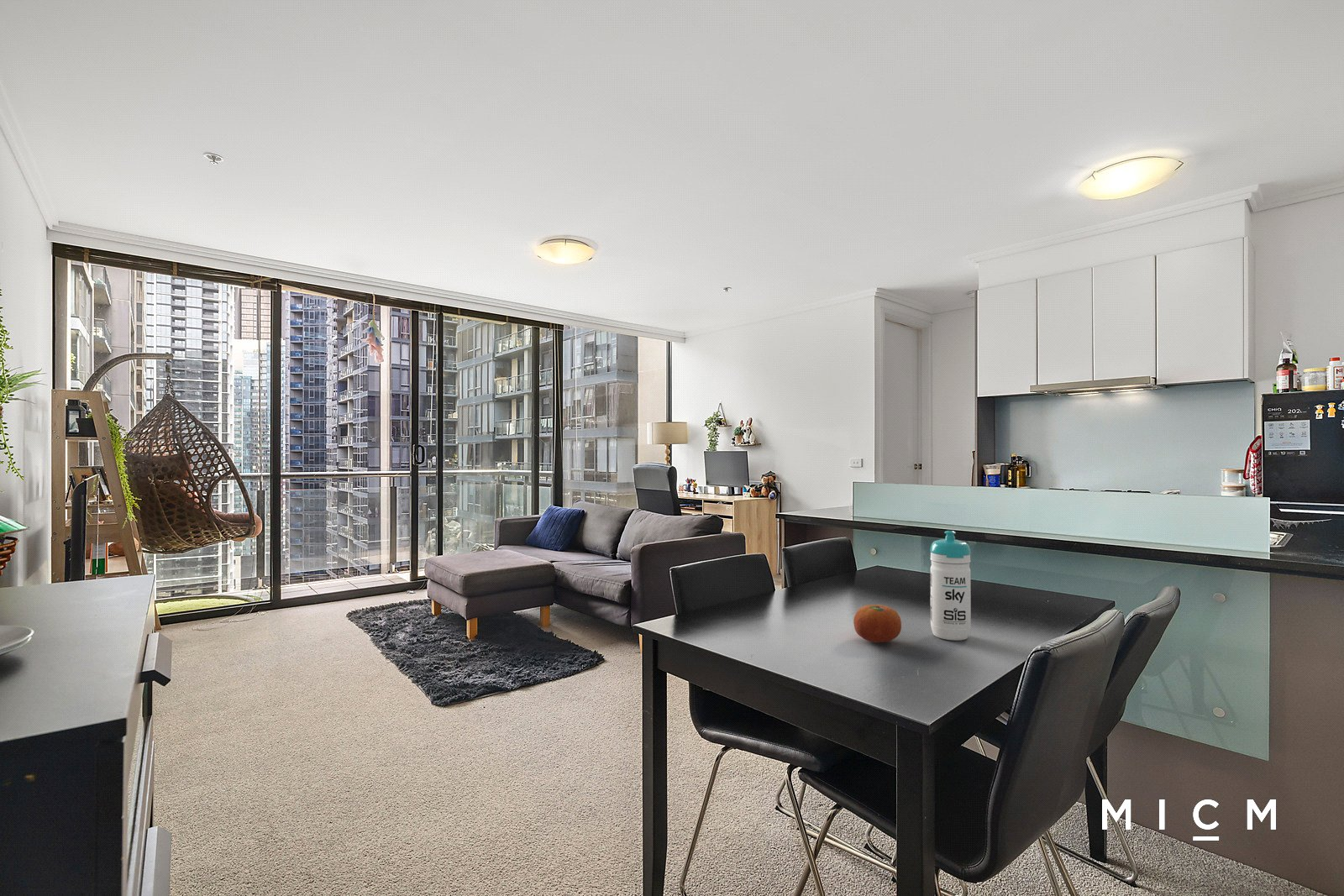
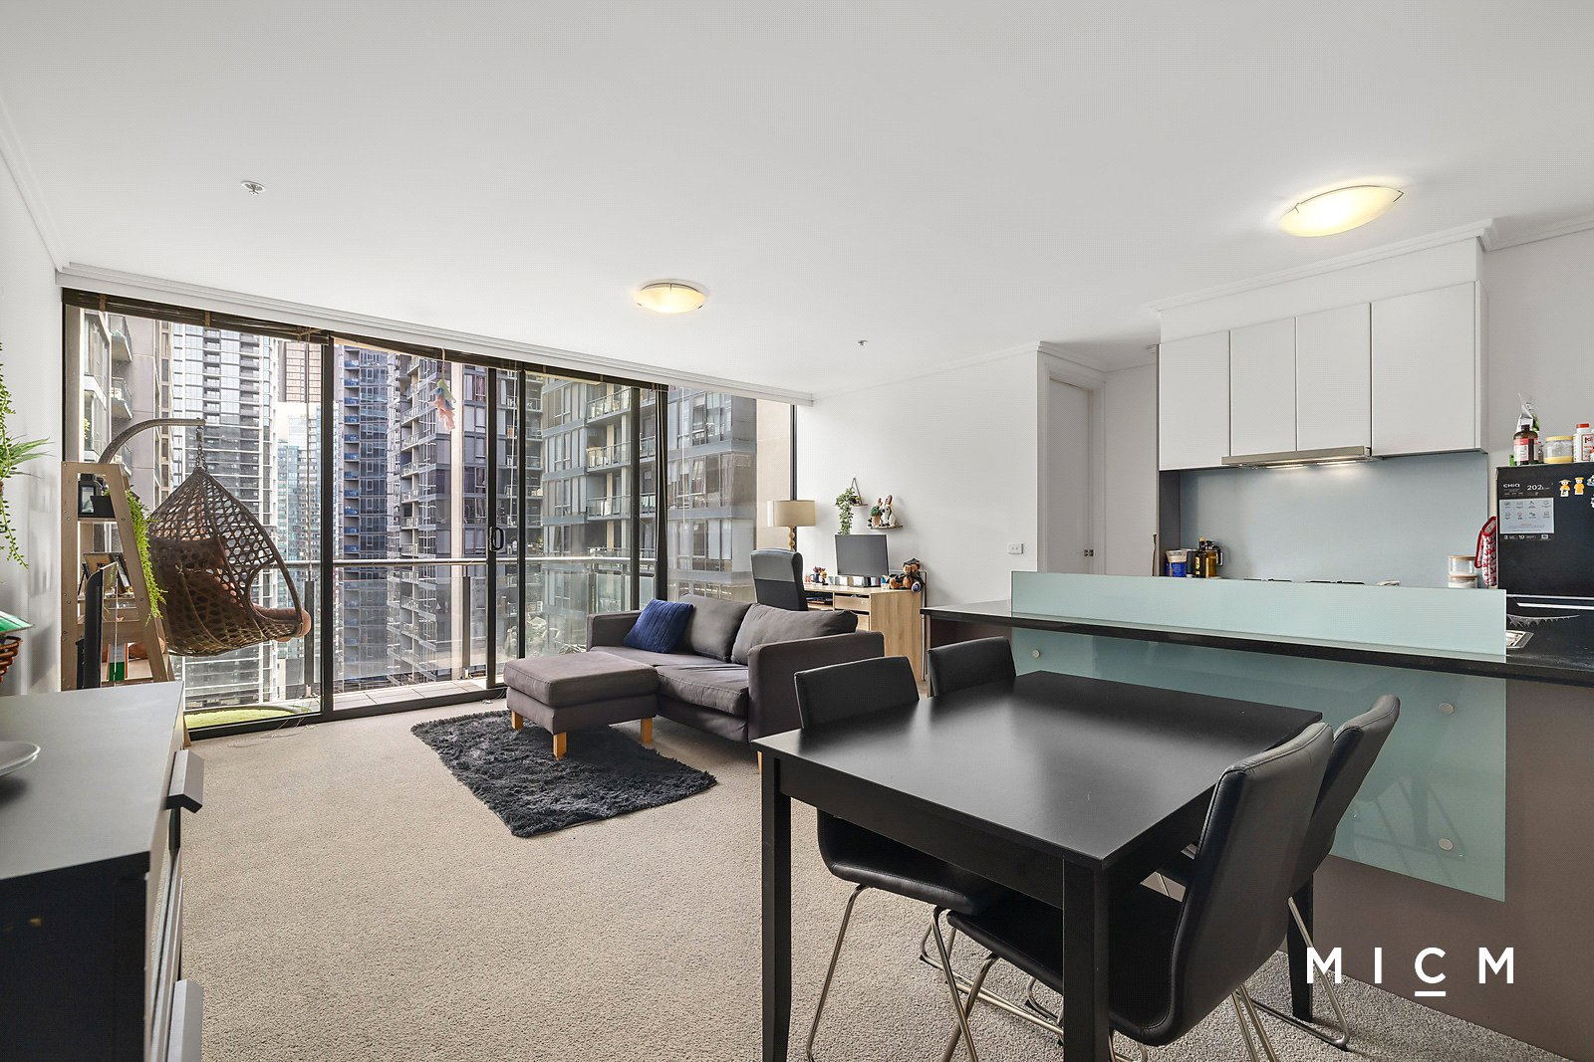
- water bottle (950, 583)
- fruit (877, 623)
